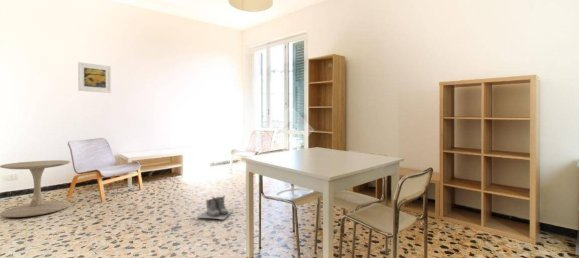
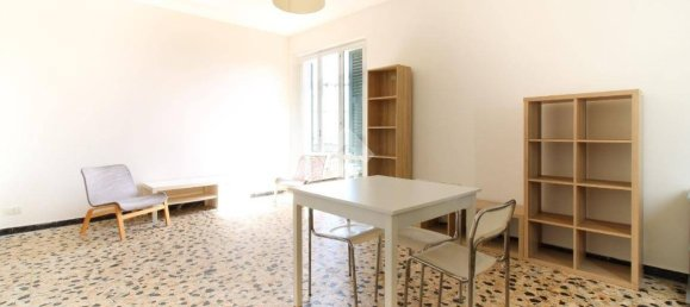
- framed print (95, 78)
- boots (216, 205)
- side table (37, 186)
